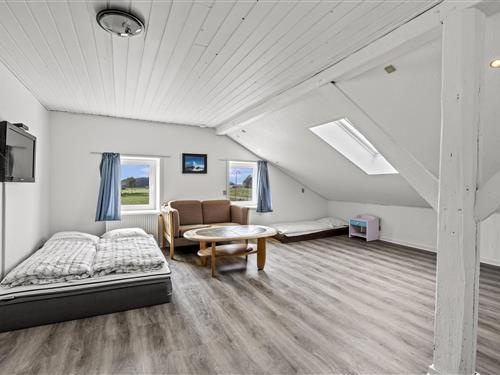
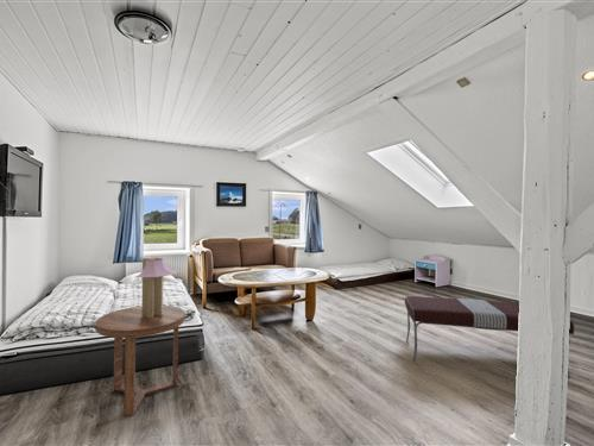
+ side table (134, 354)
+ table lamp (159, 285)
+ bench (476, 327)
